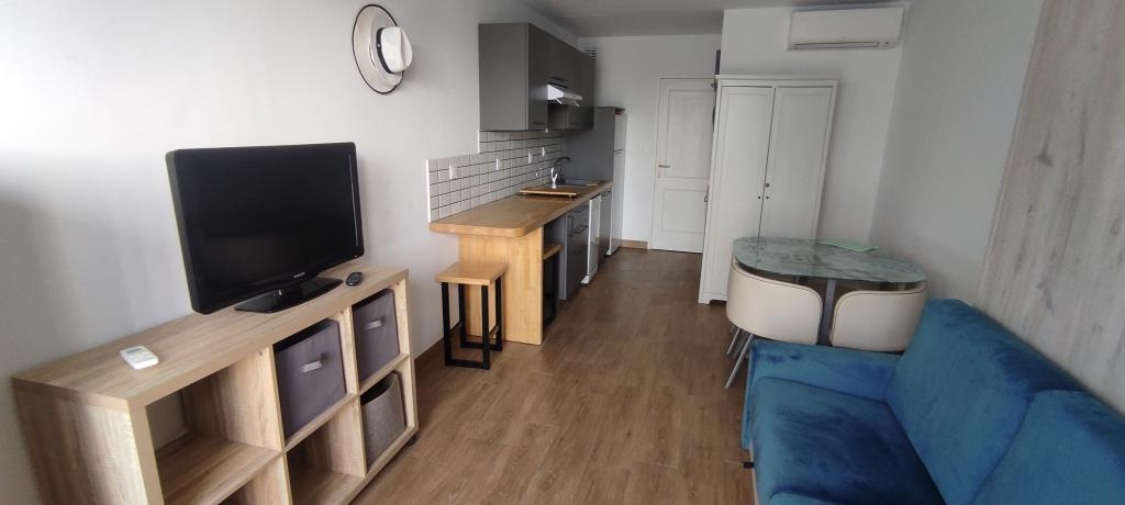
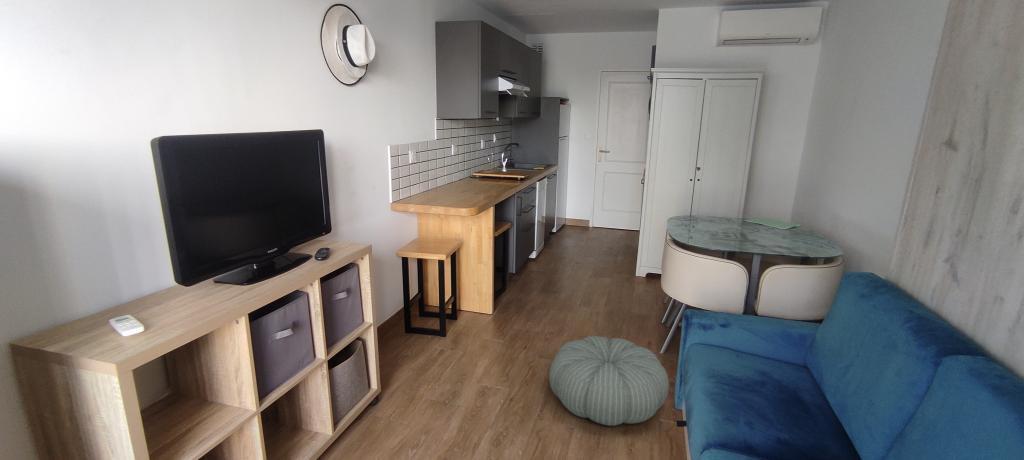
+ pouf (608, 376)
